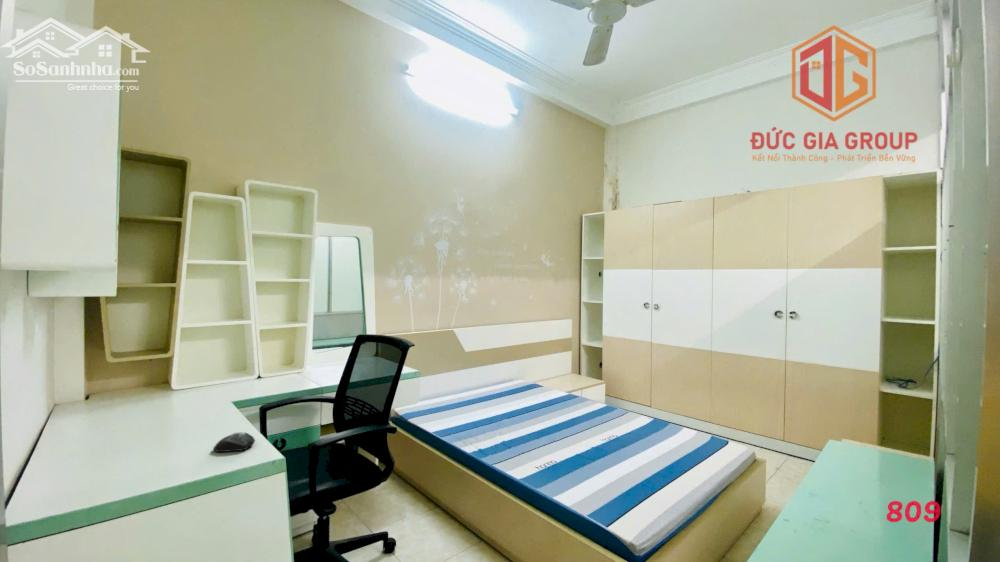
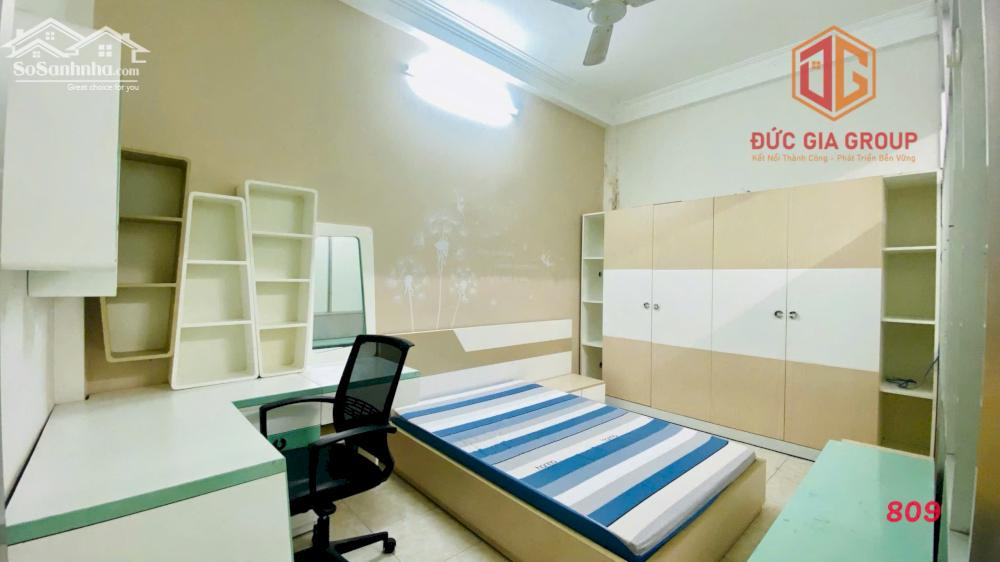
- computer mouse (234, 441)
